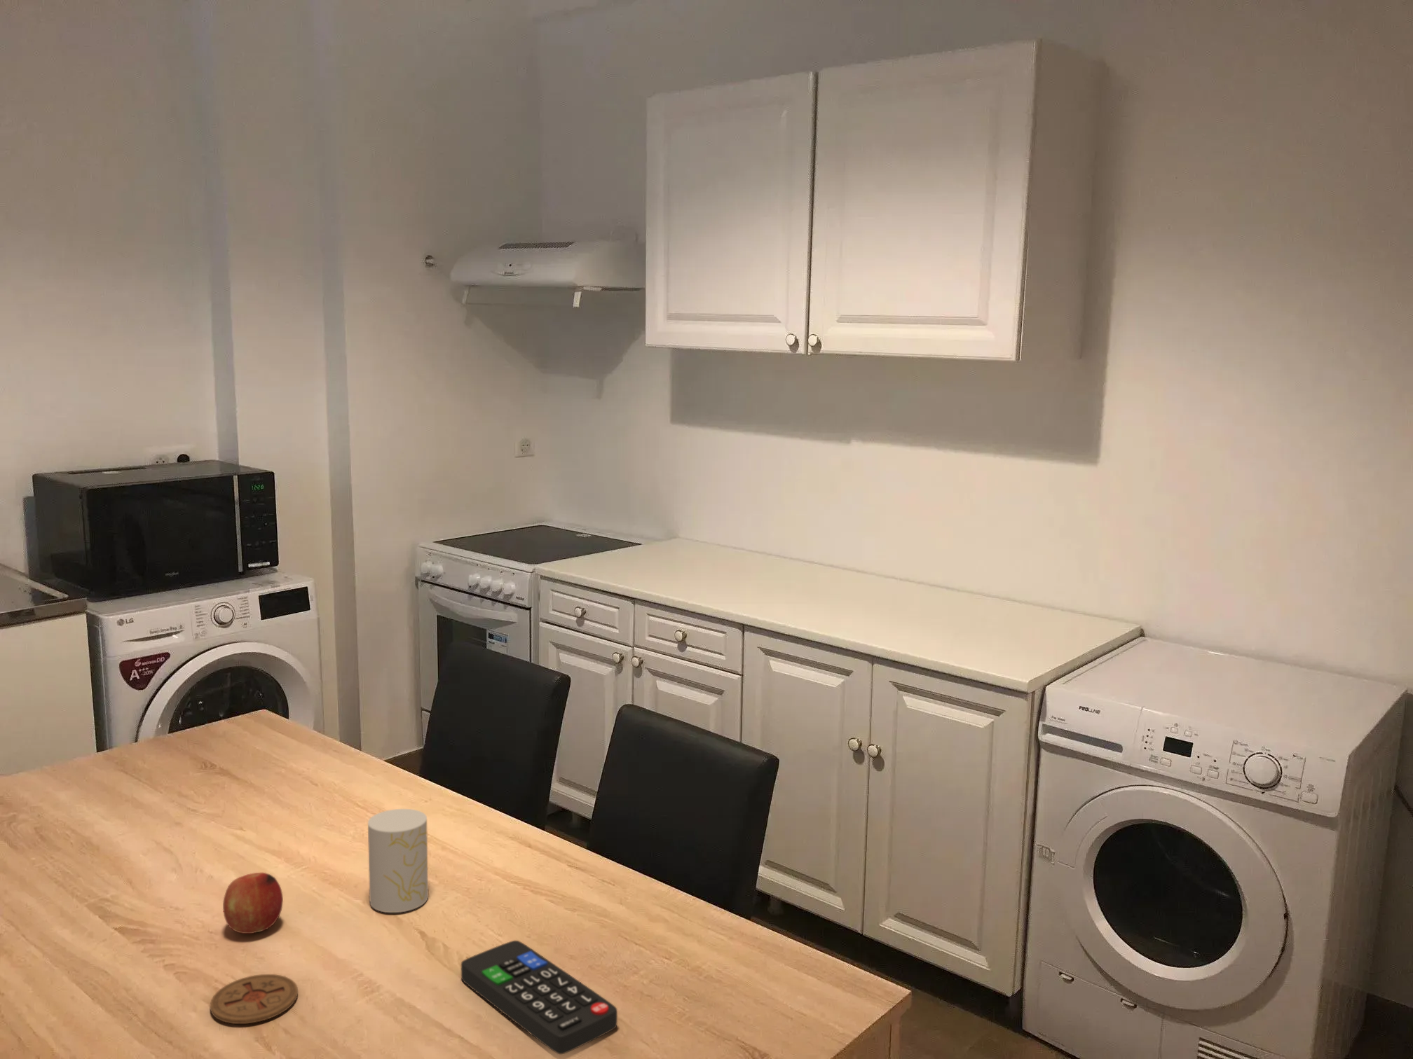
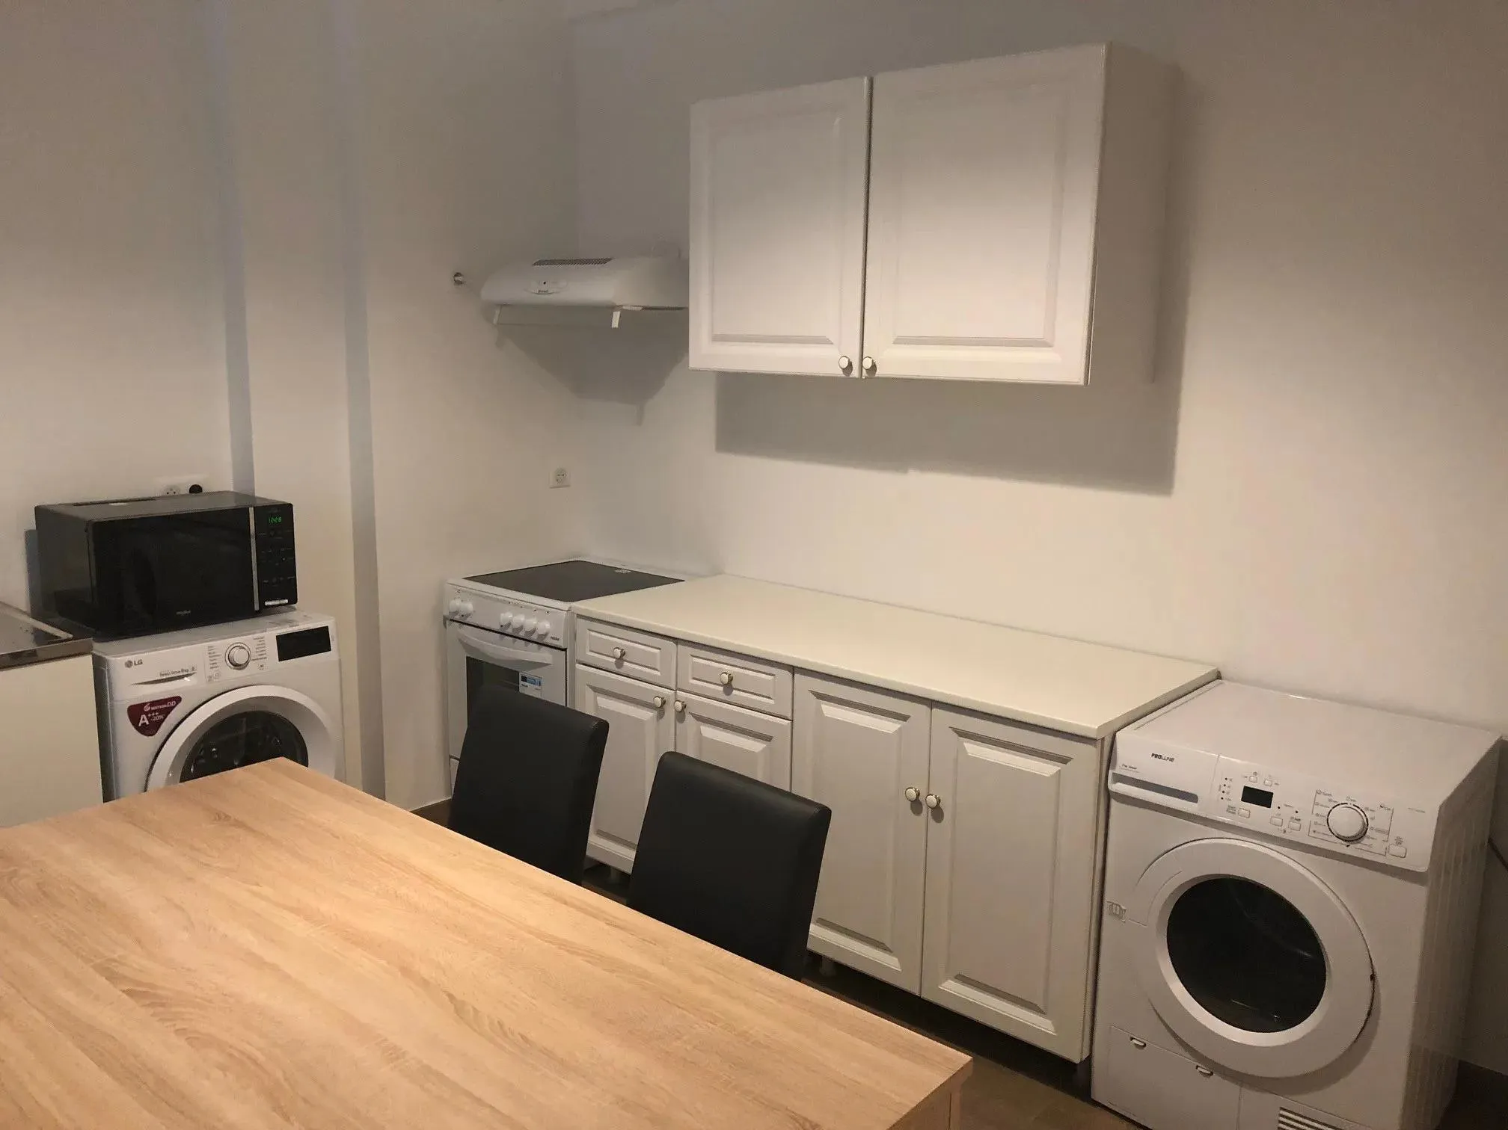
- fruit (253, 901)
- remote control (536, 992)
- coaster (255, 998)
- cup (398, 860)
